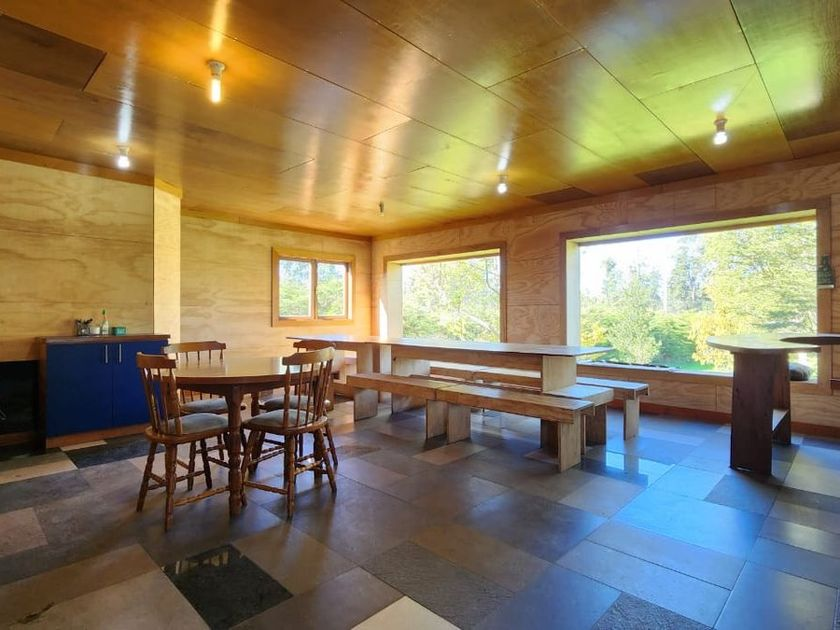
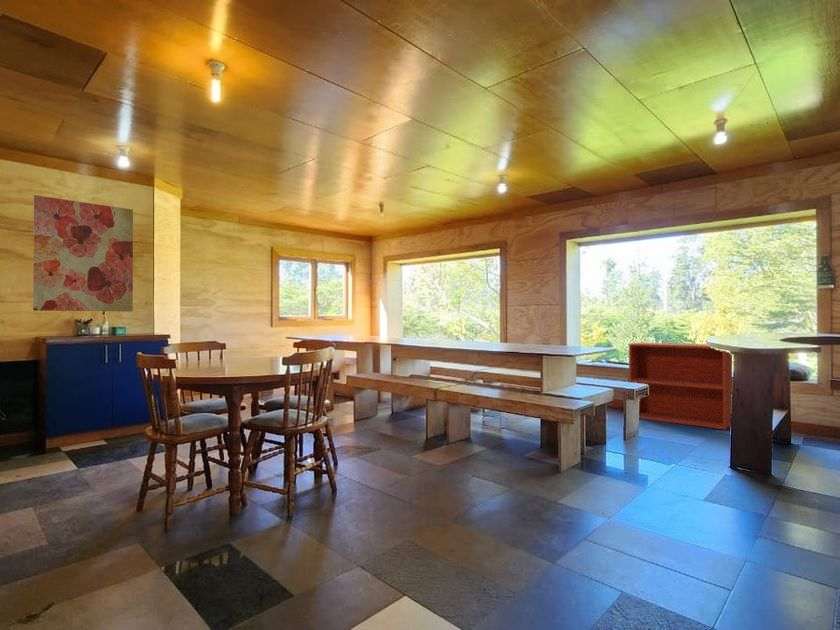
+ tv stand (679, 382)
+ wall art (86, 256)
